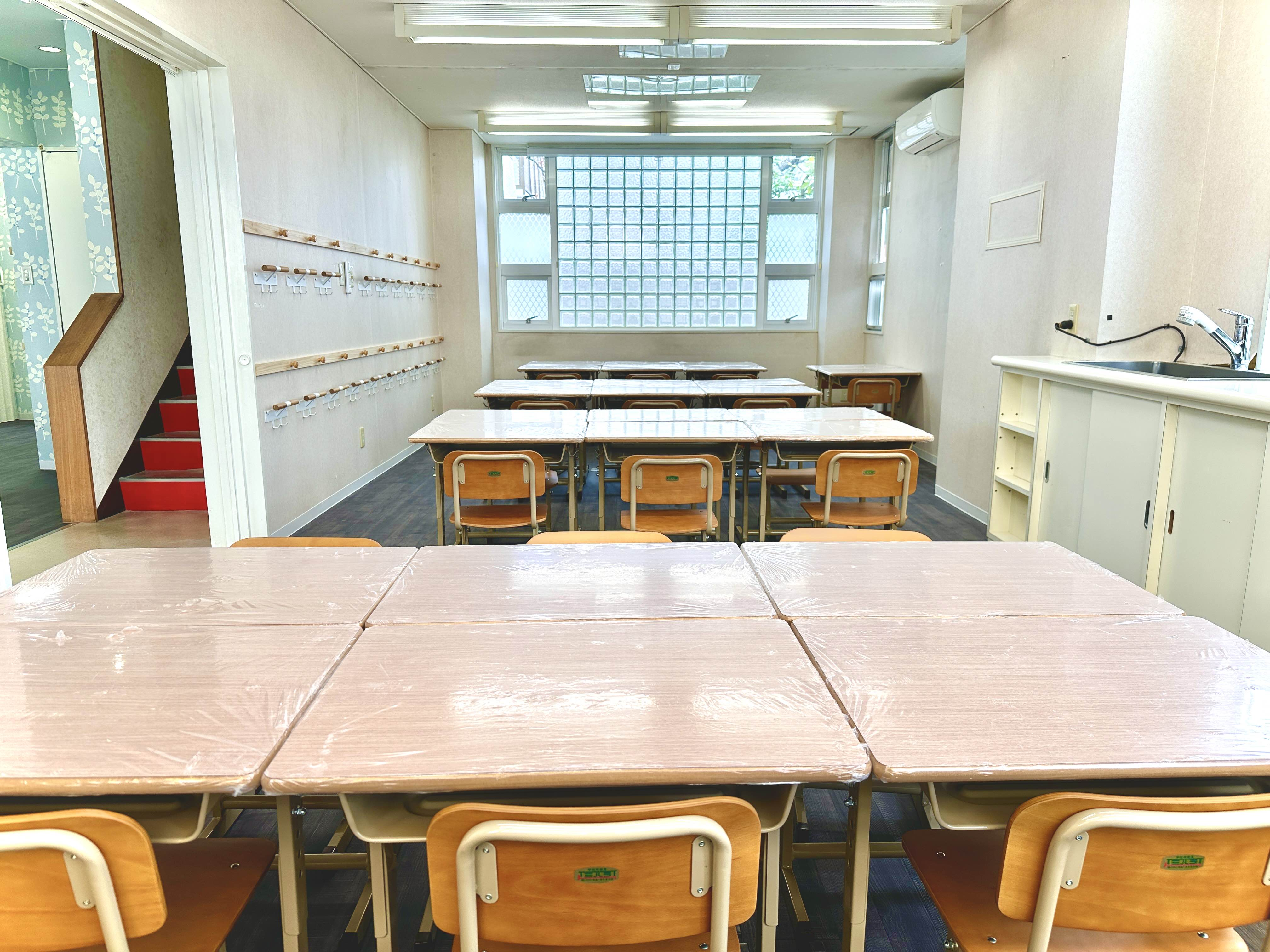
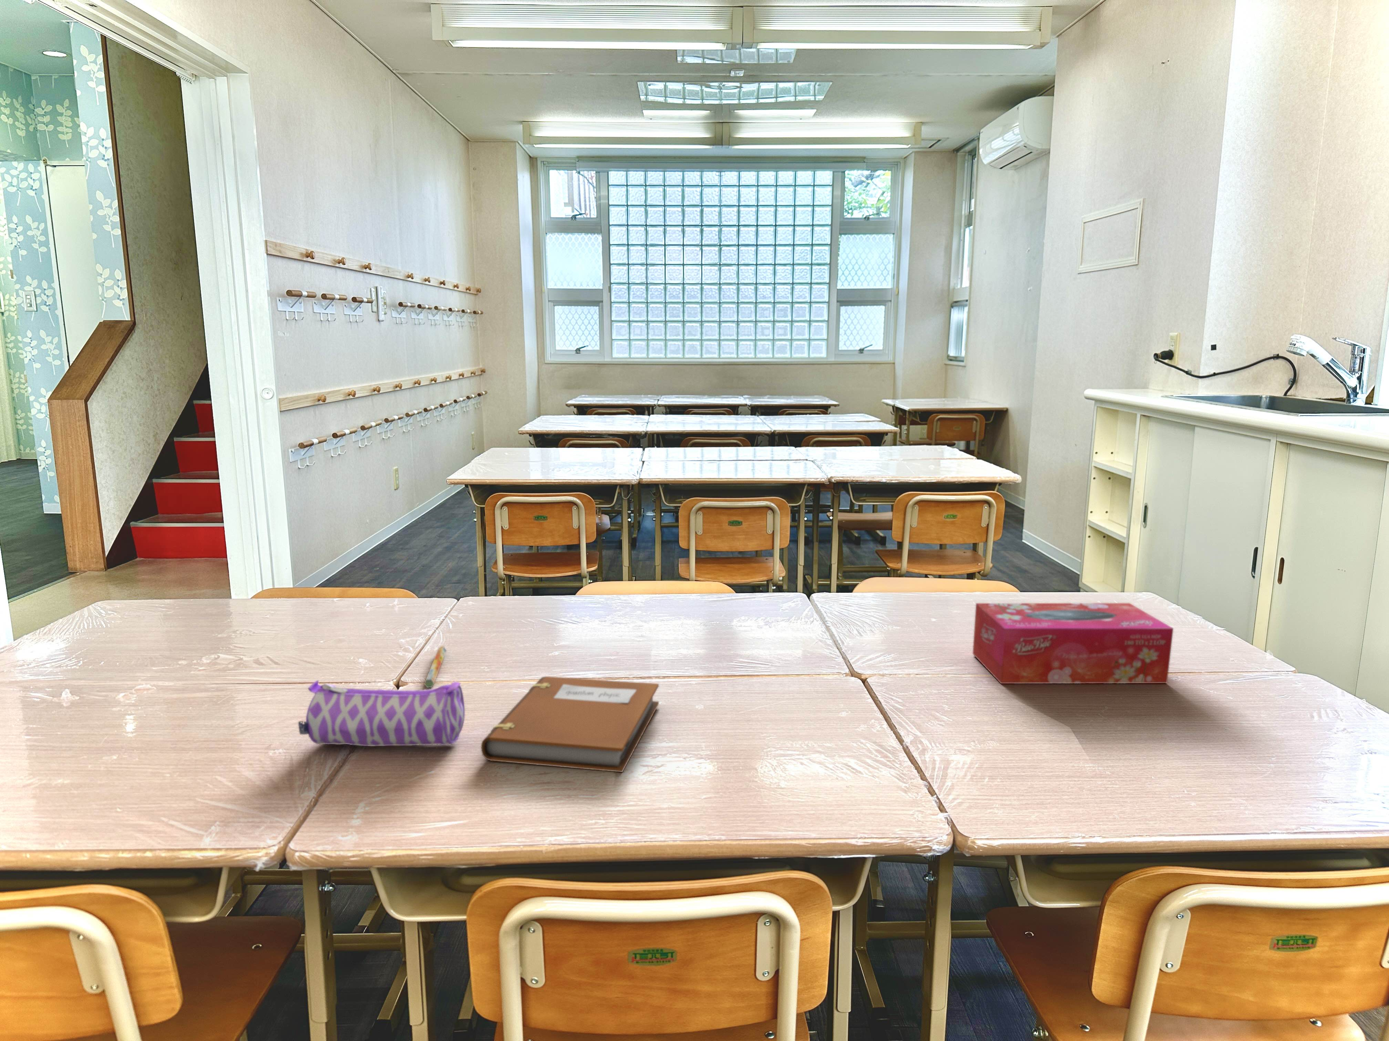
+ tissue box (1067, 641)
+ pencil (436, 663)
+ notebook (577, 717)
+ pencil case (386, 712)
